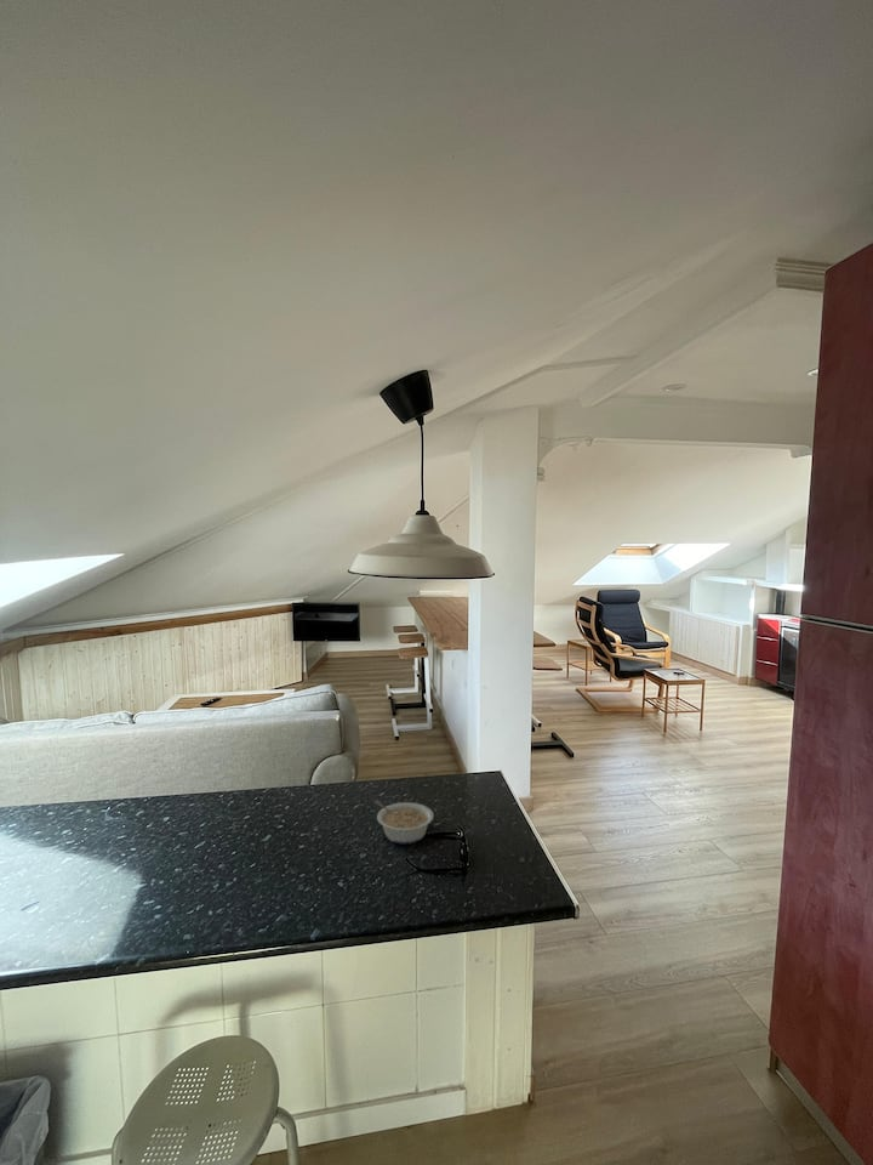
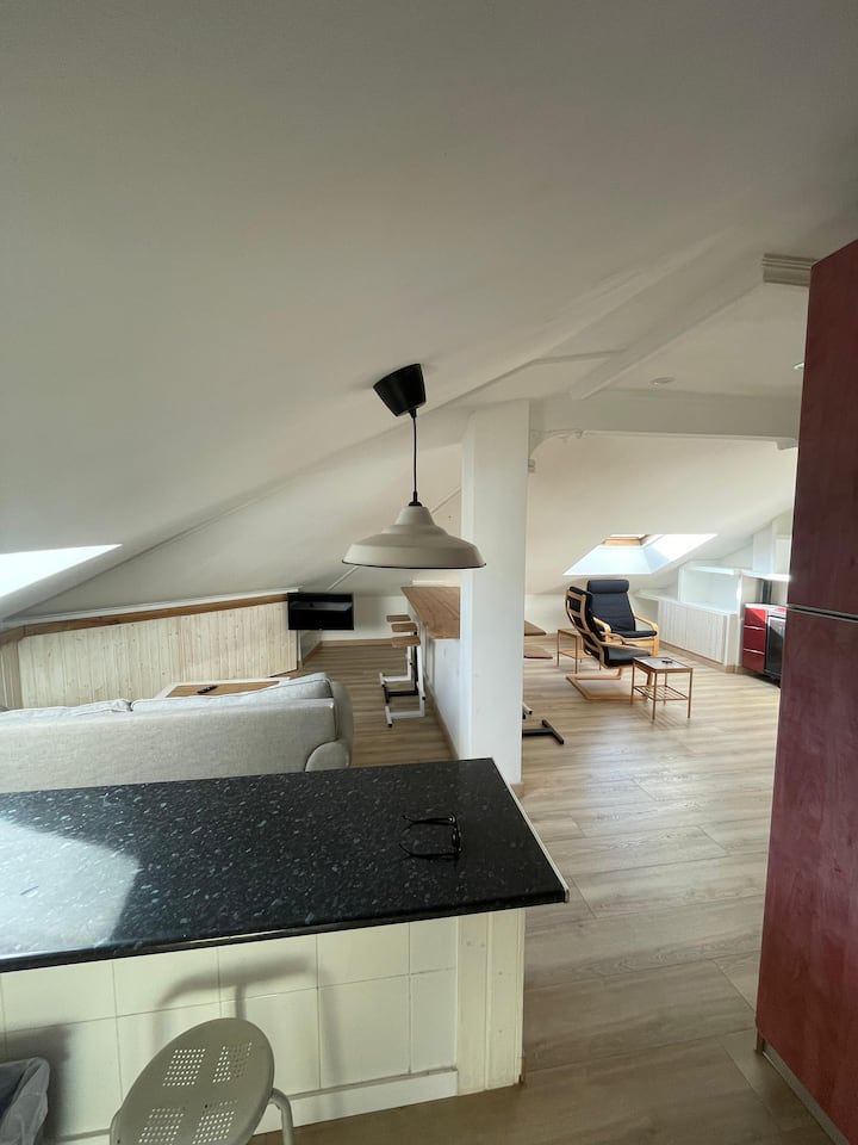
- legume (403, 823)
